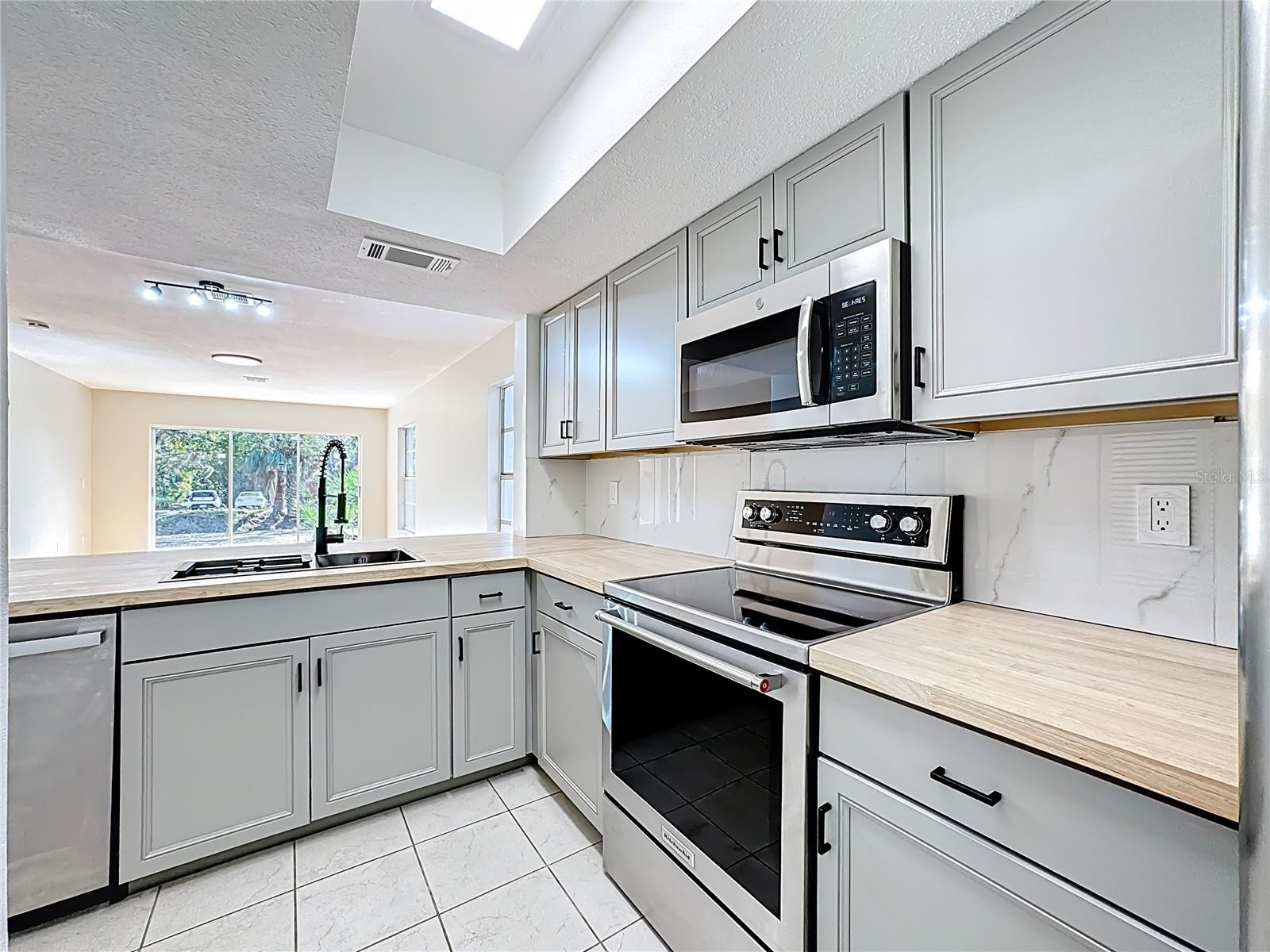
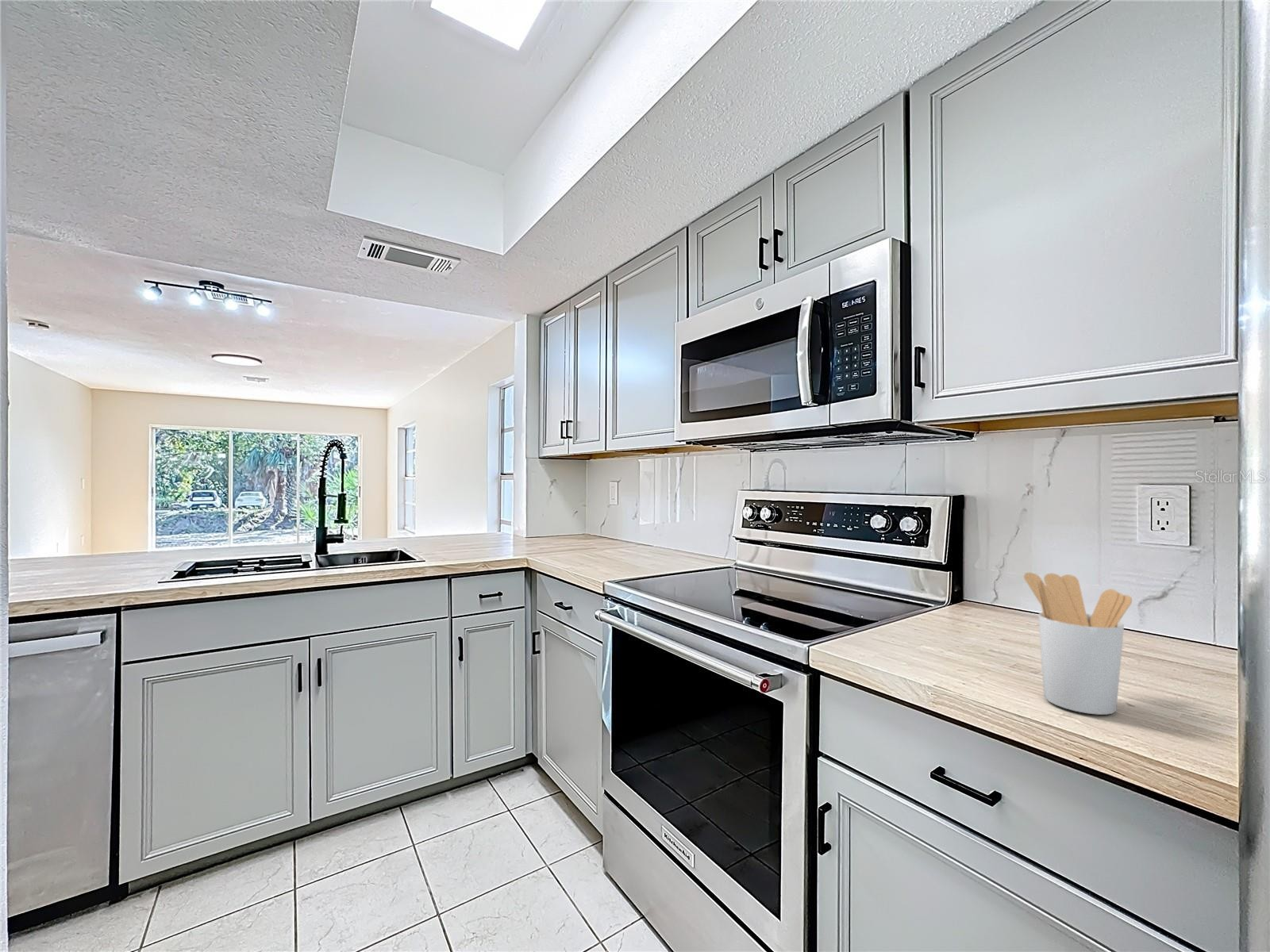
+ utensil holder (1069, 635)
